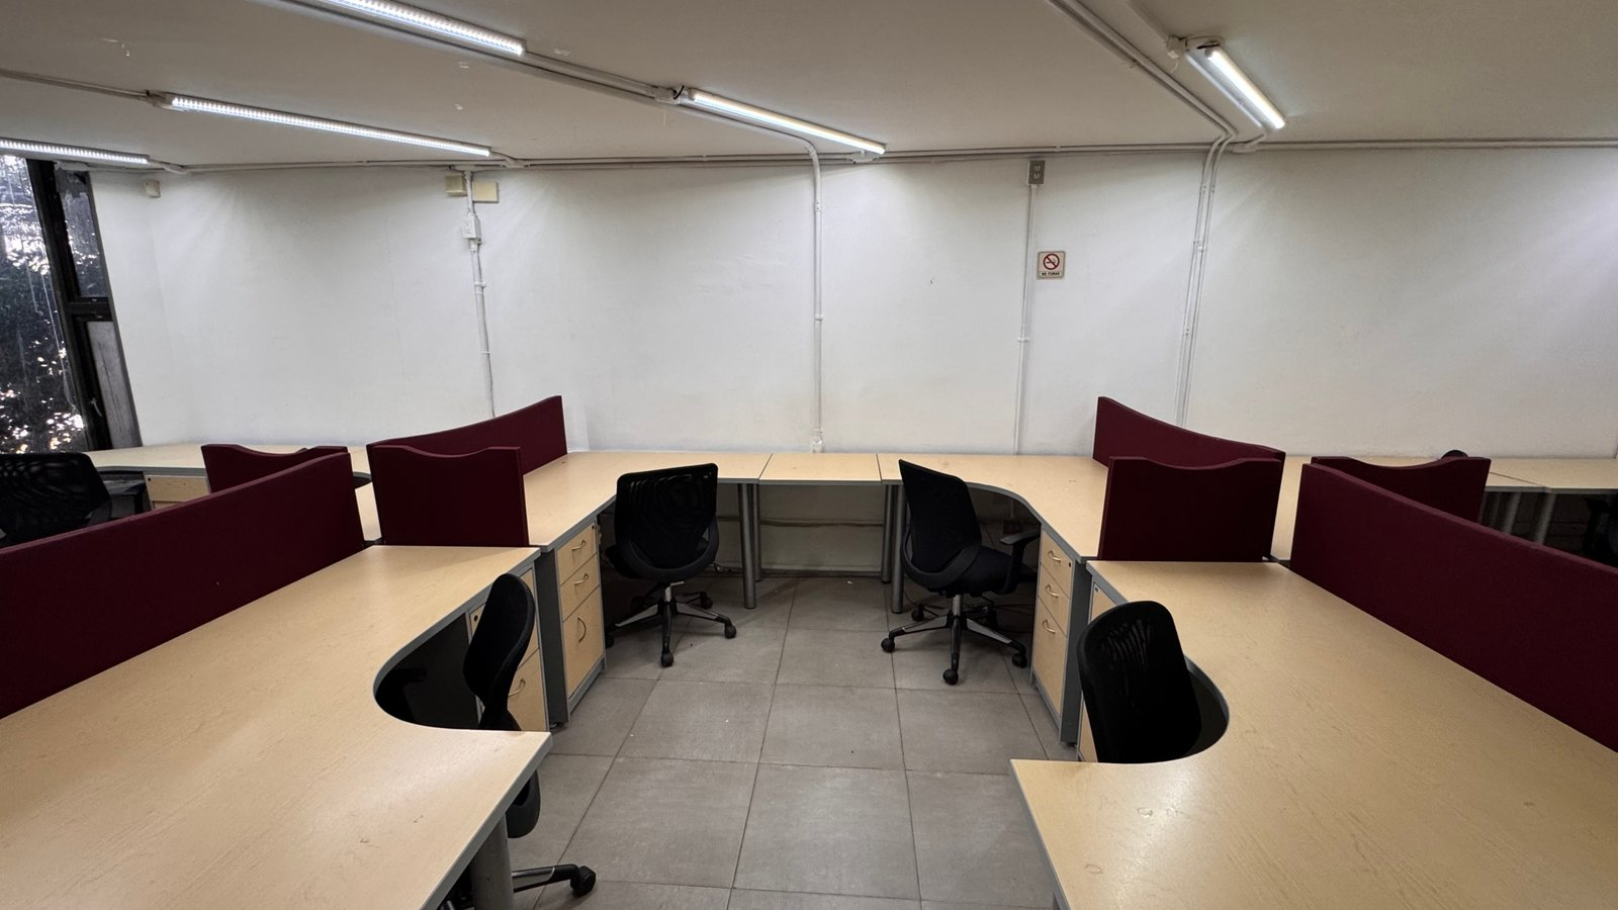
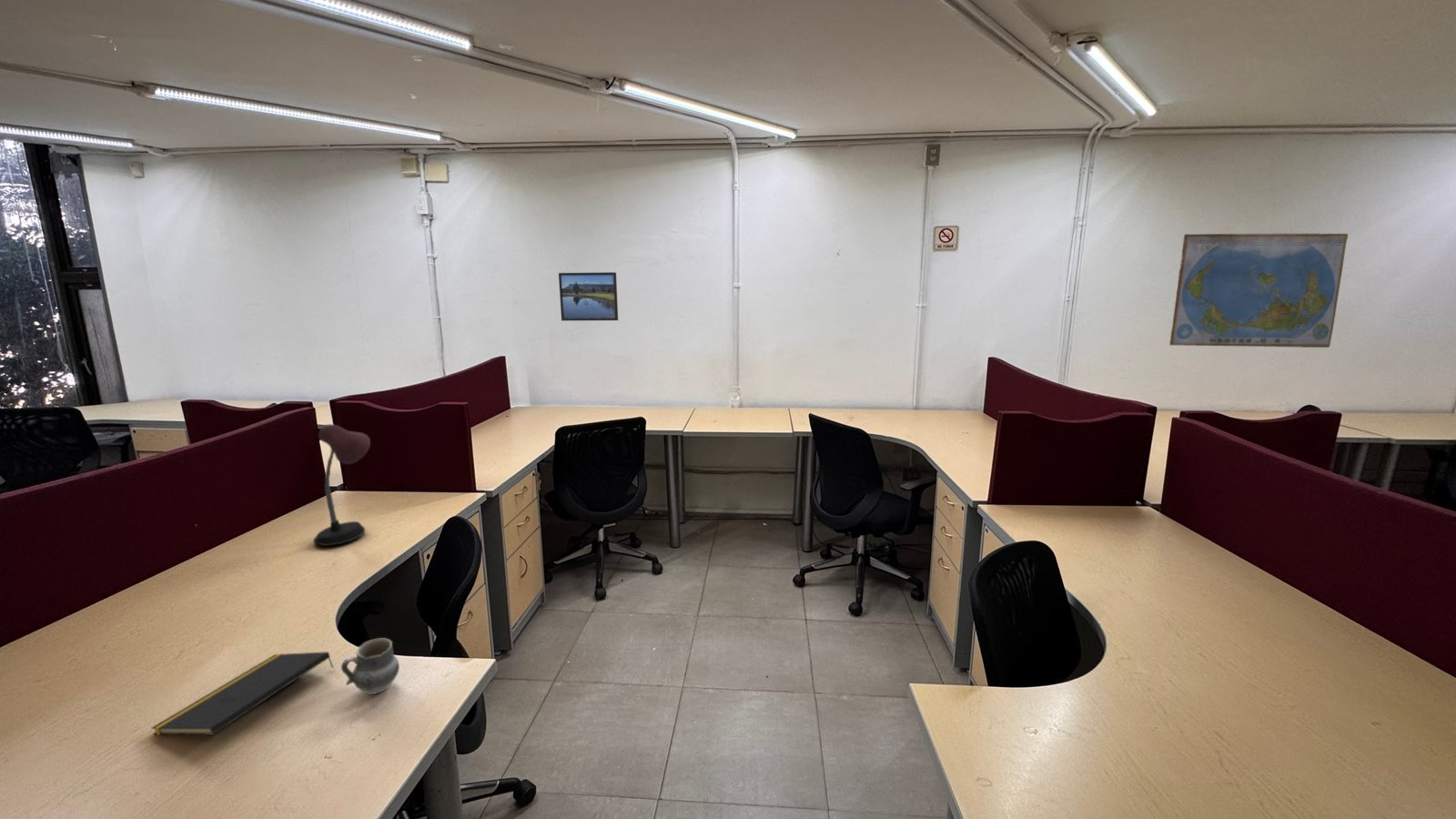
+ world map (1257, 291)
+ cup (371, 668)
+ notepad (247, 690)
+ desk lamp (329, 480)
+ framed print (588, 297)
